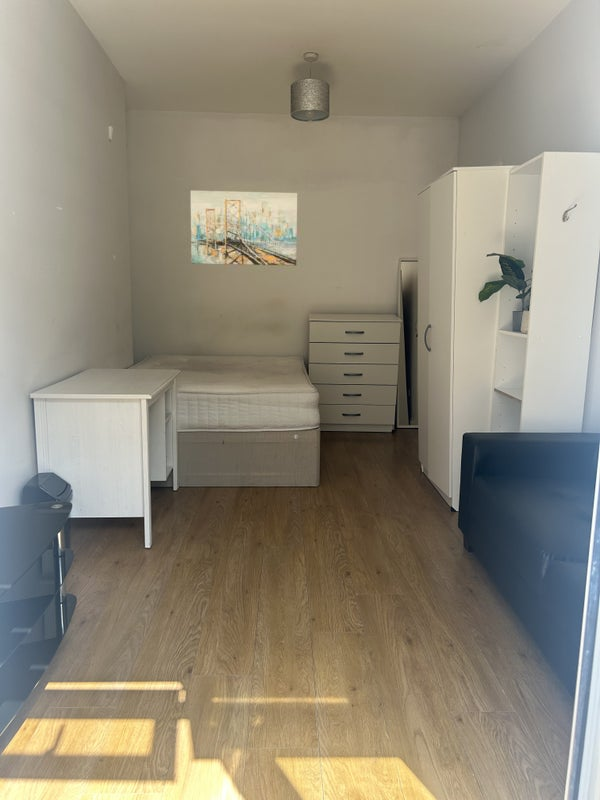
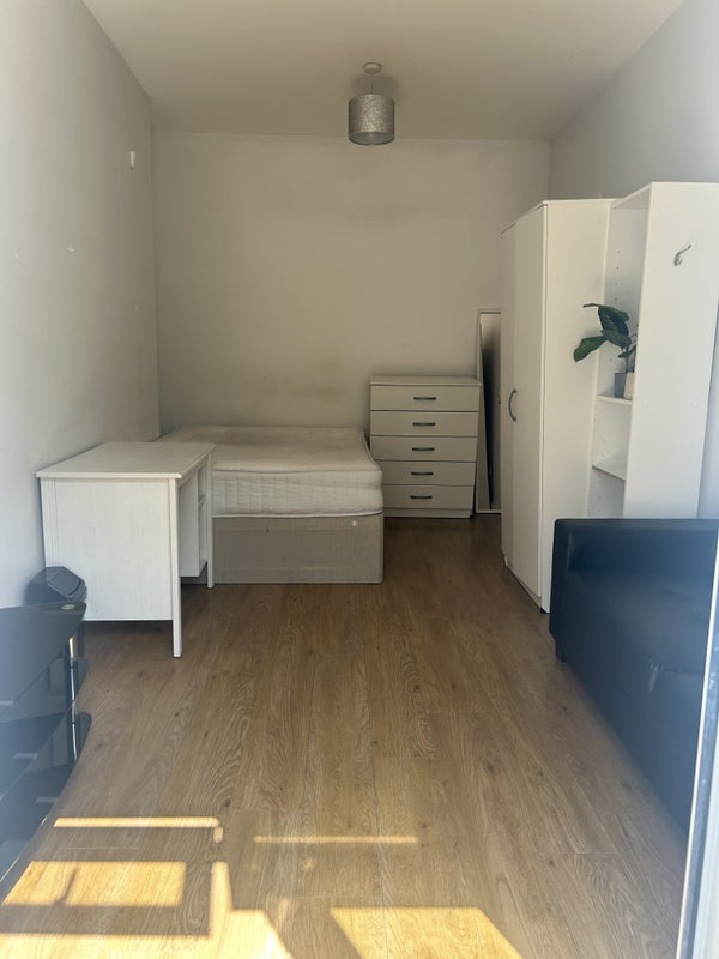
- wall art (244, 228)
